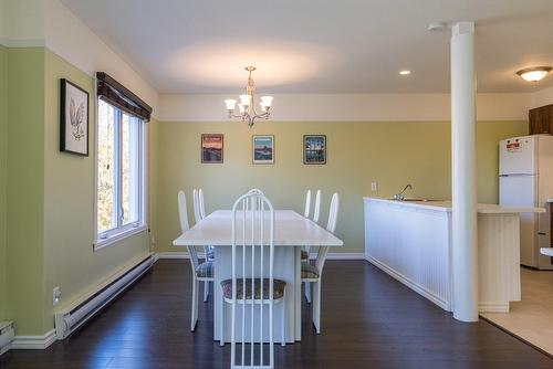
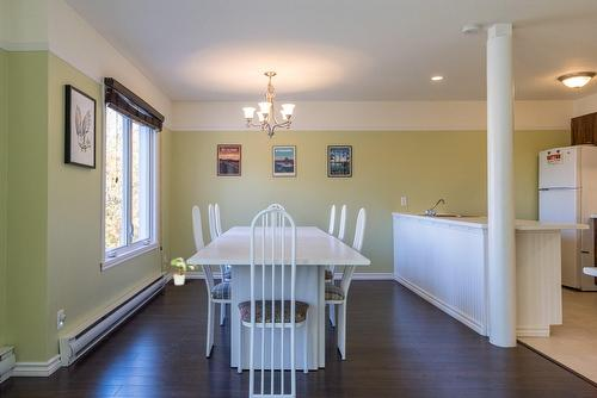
+ potted plant (183, 270)
